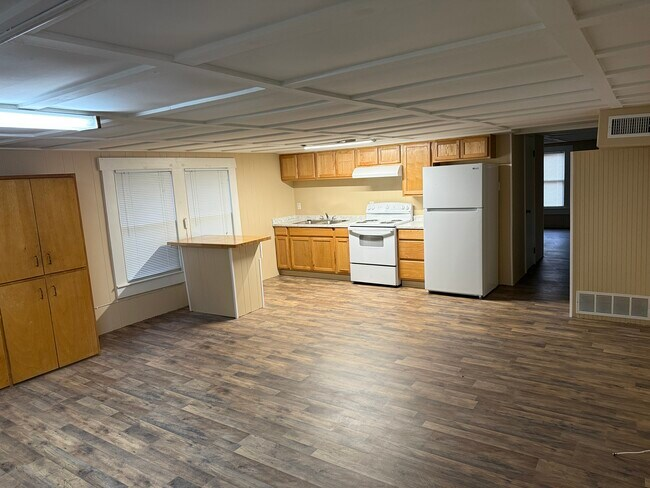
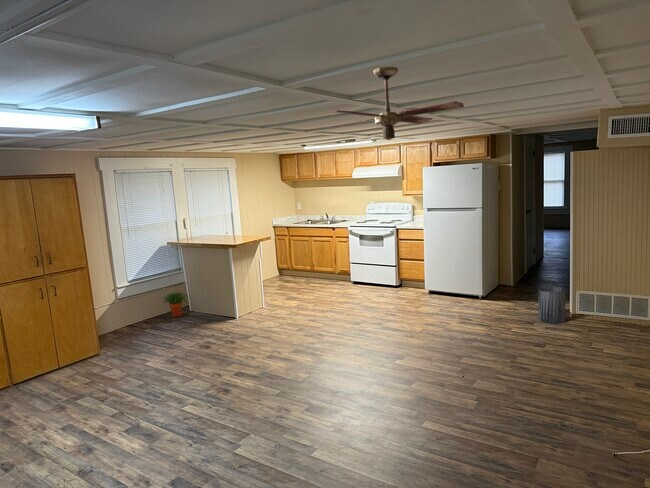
+ ceiling fan (387, 105)
+ potted plant (176, 304)
+ trash can (551, 304)
